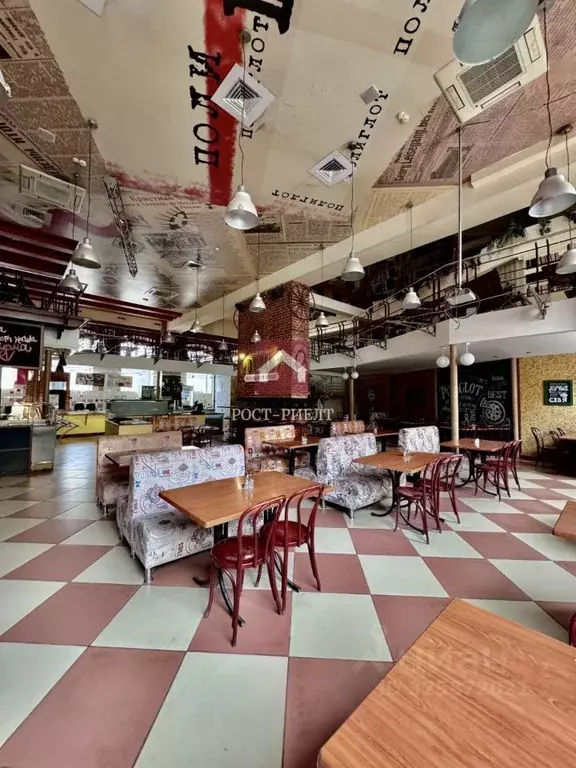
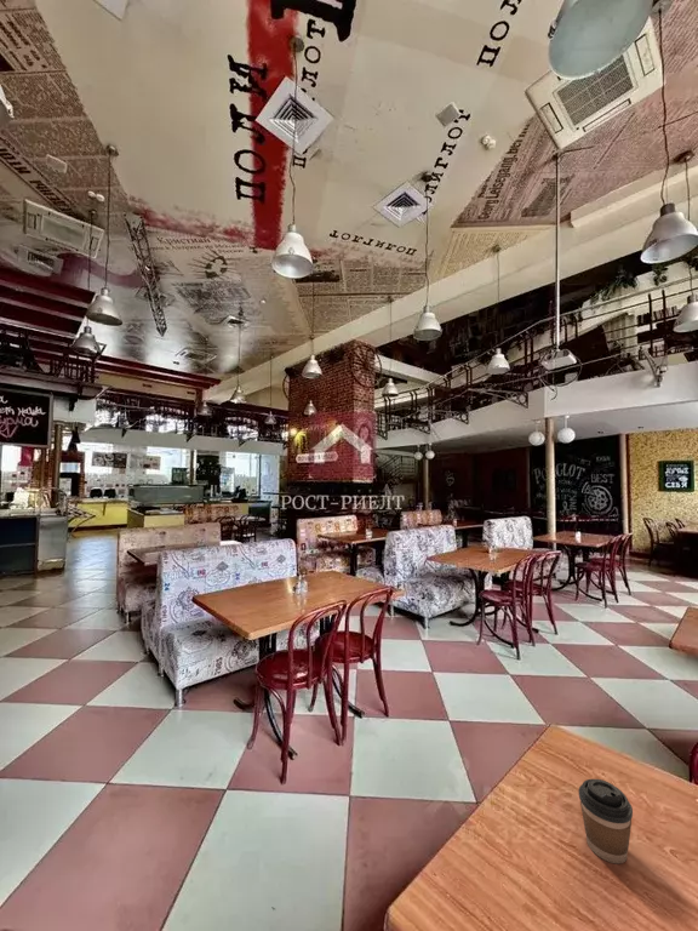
+ coffee cup (605, 816)
